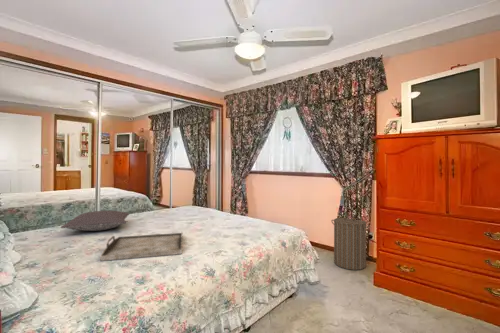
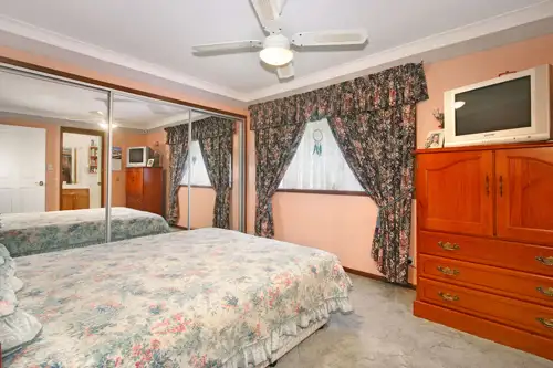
- laundry hamper (349, 238)
- pillow (99, 219)
- serving tray (147, 241)
